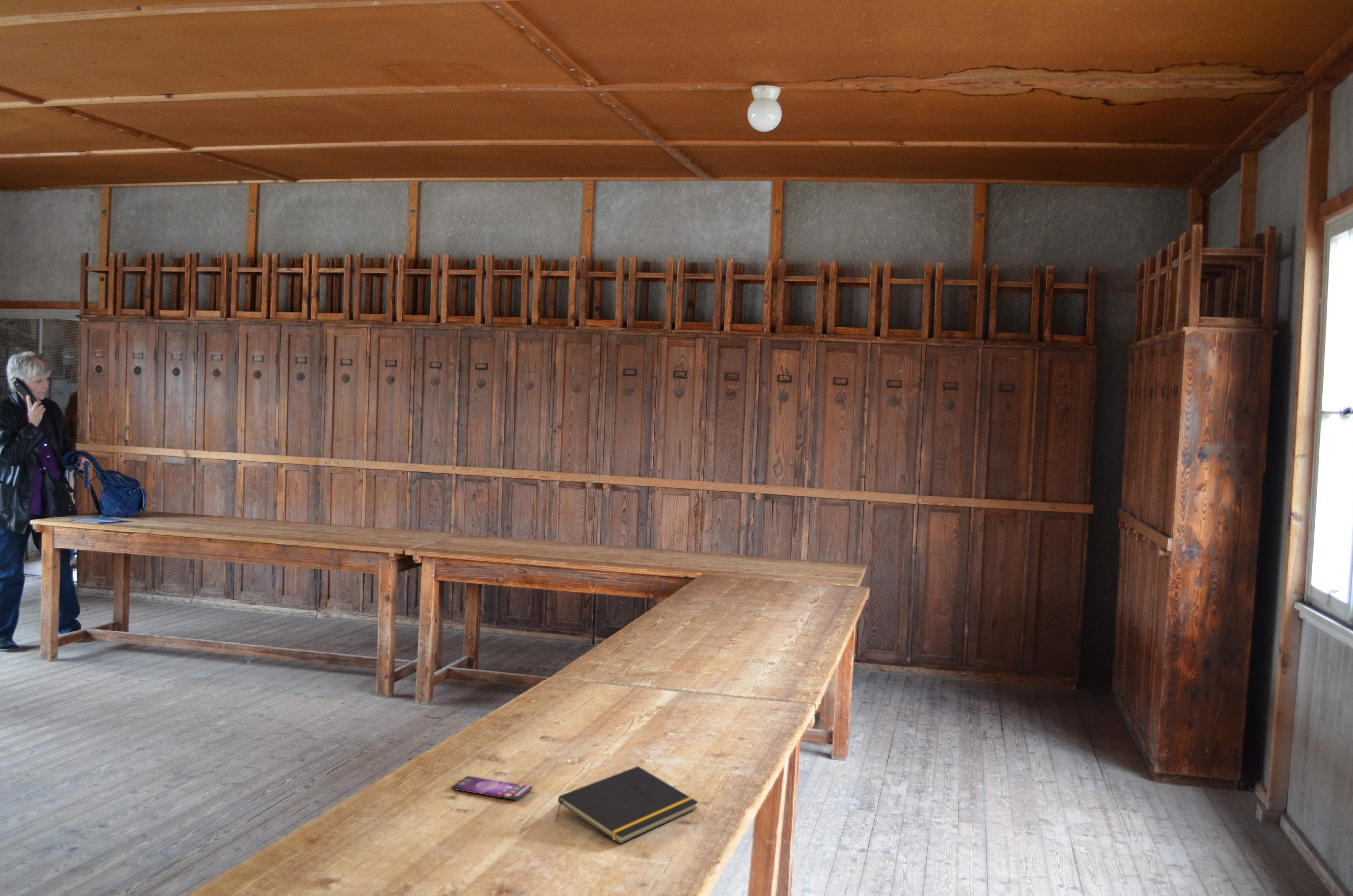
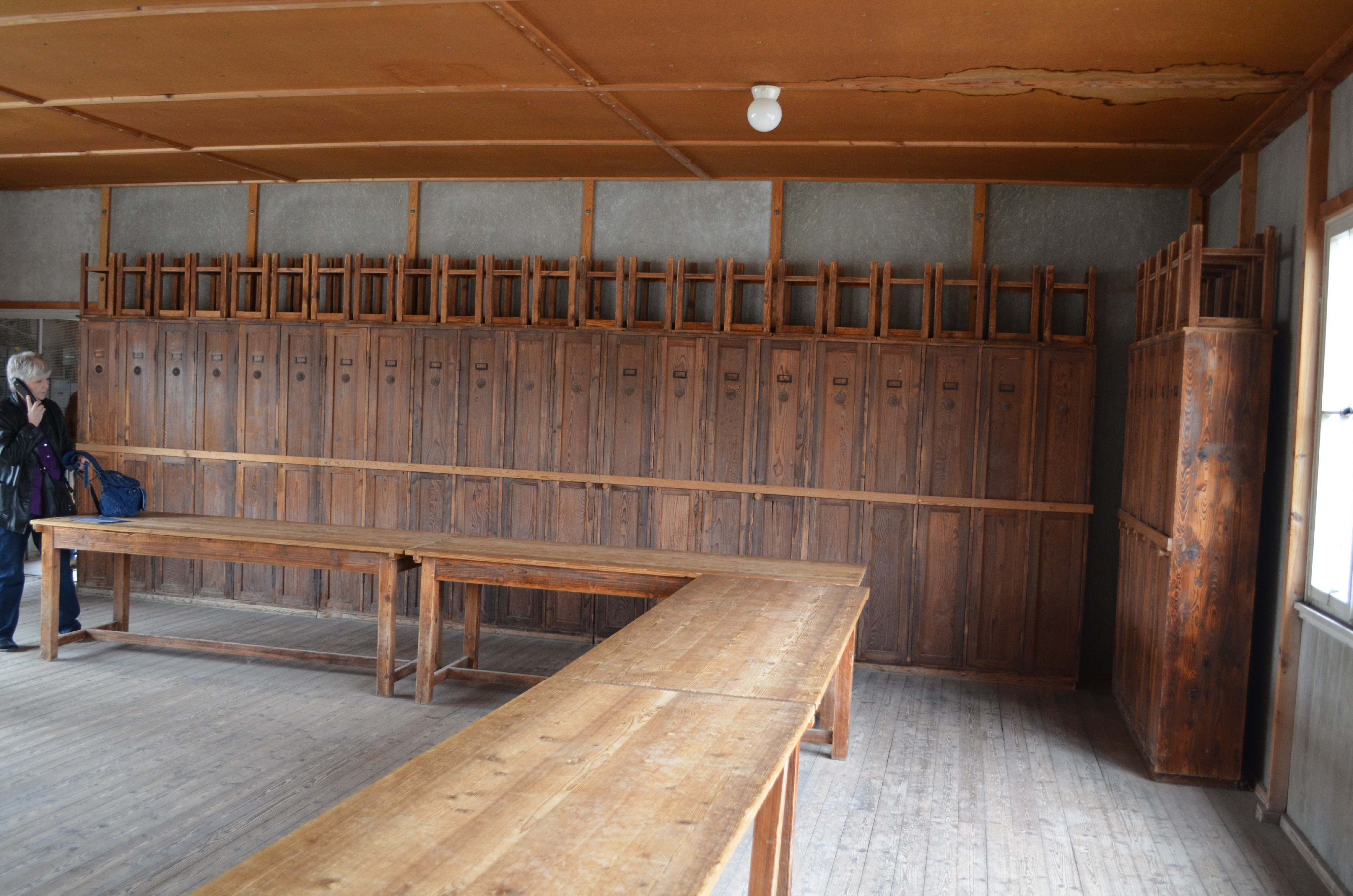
- smartphone (492, 788)
- notepad (630, 802)
